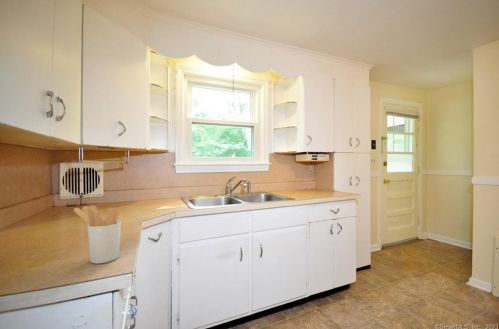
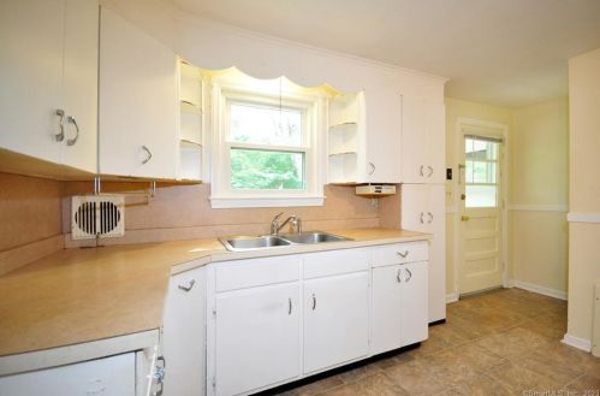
- utensil holder (98, 231)
